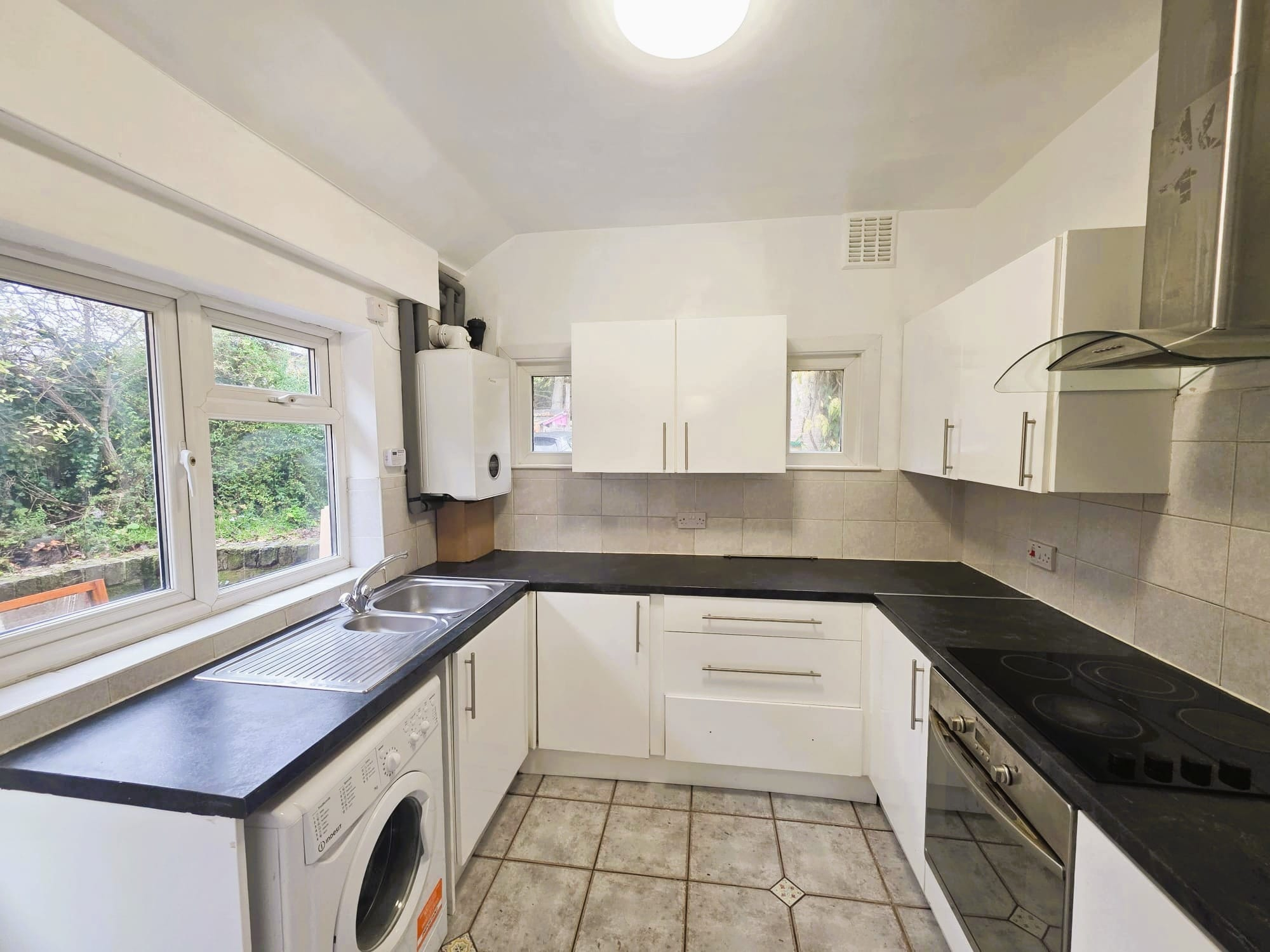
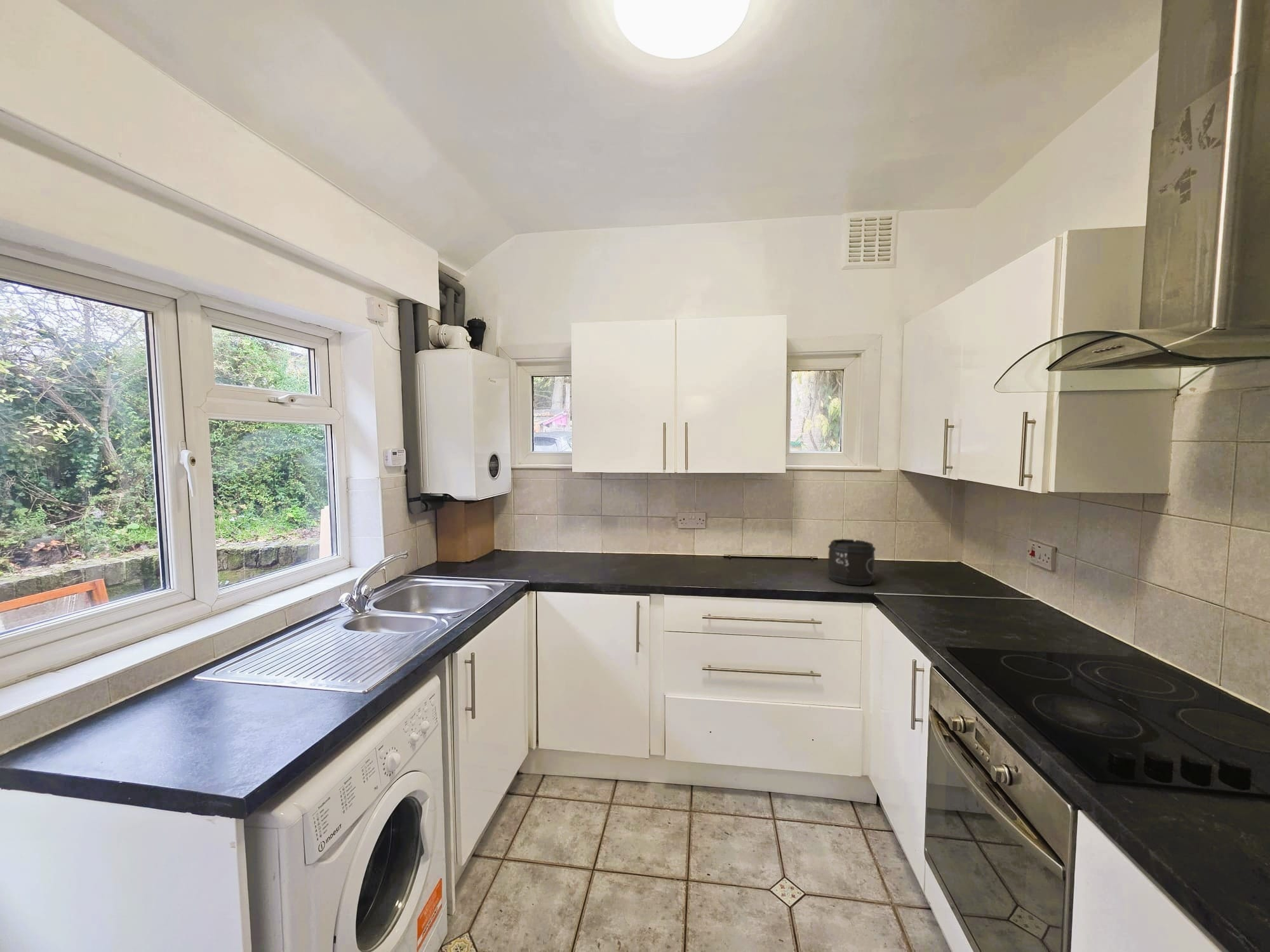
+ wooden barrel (851, 561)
